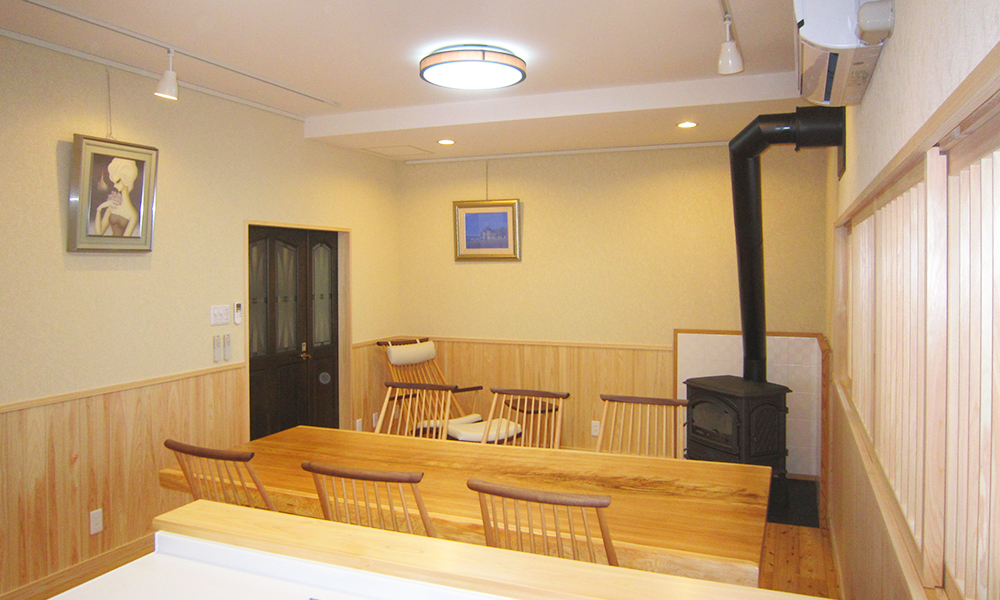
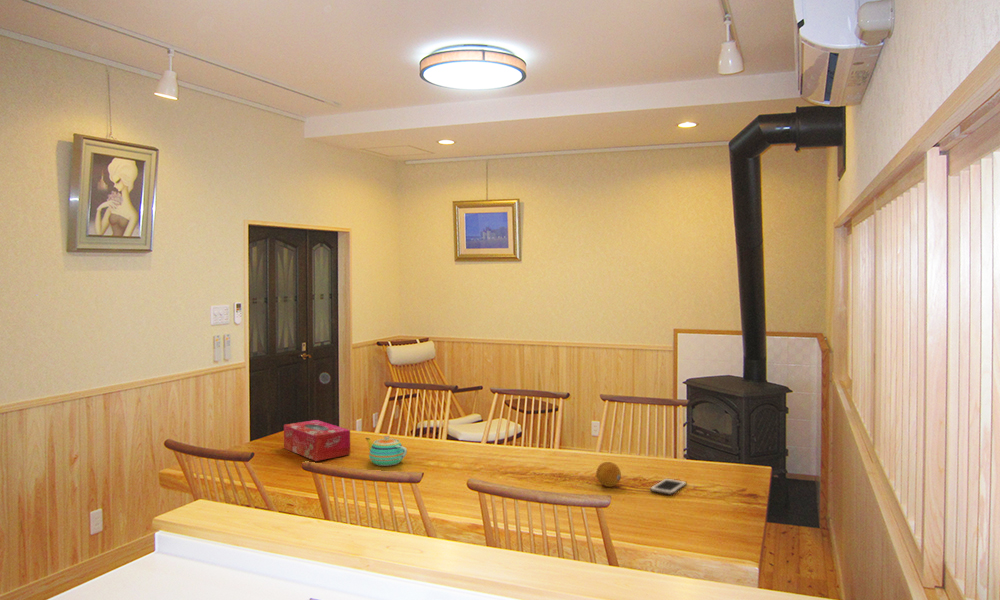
+ teapot (385, 449)
+ cell phone (668, 486)
+ fruit (608, 474)
+ tissue box (316, 439)
